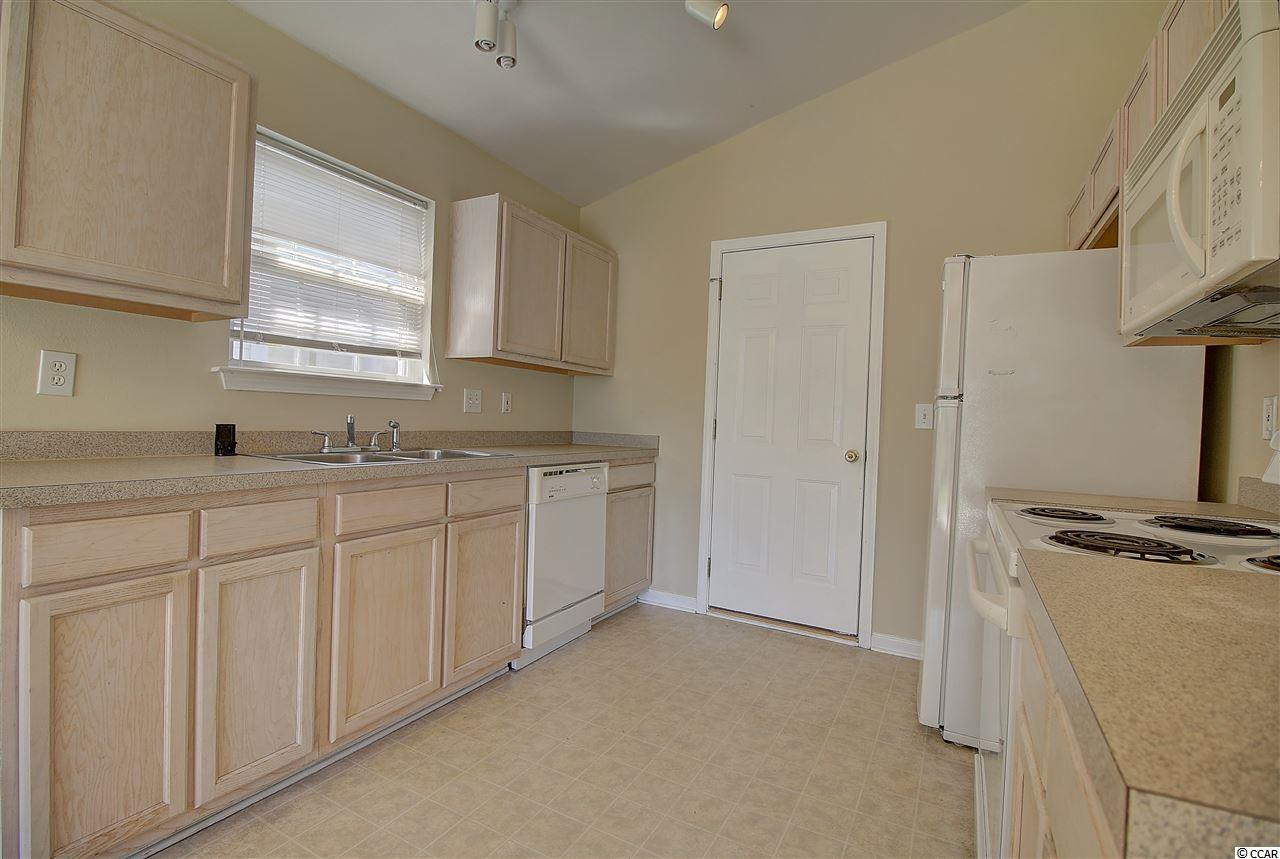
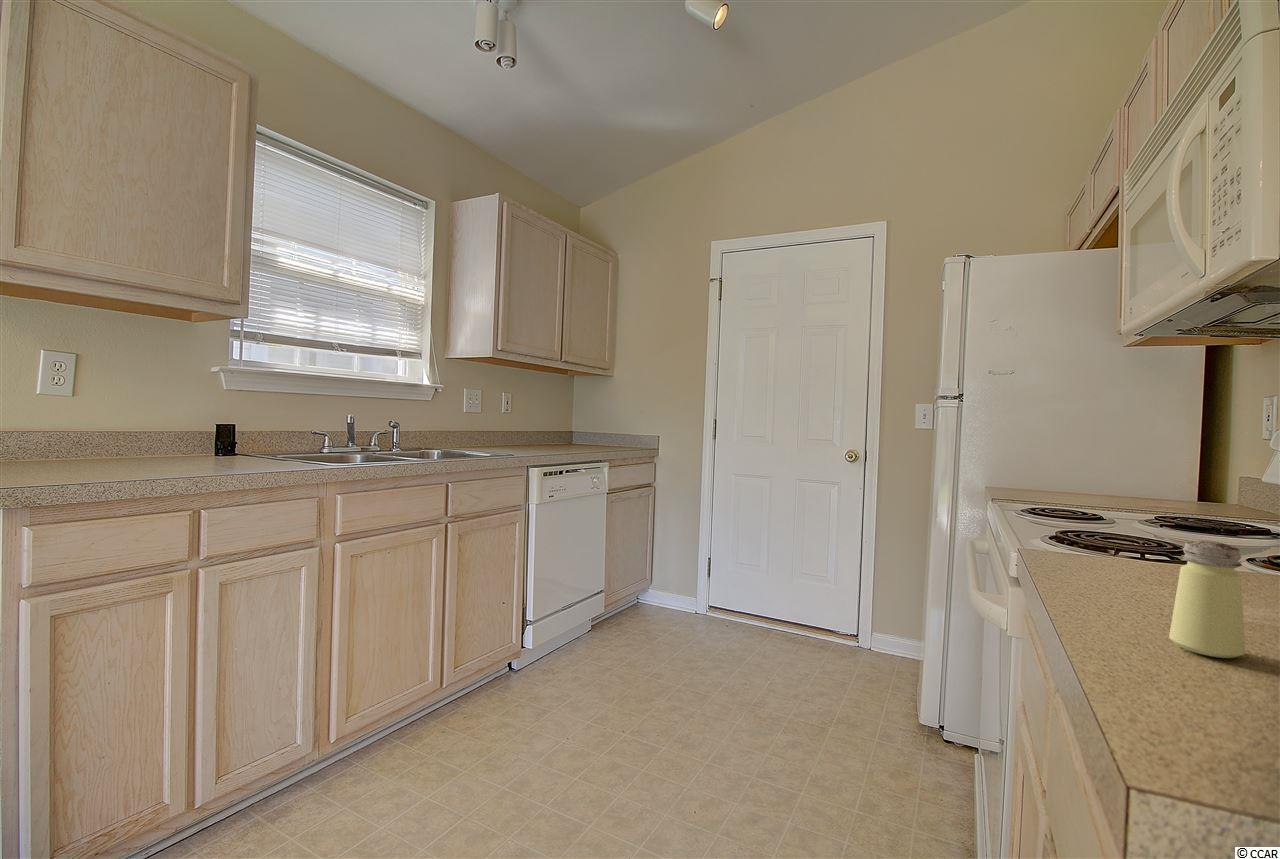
+ saltshaker (1208, 595)
